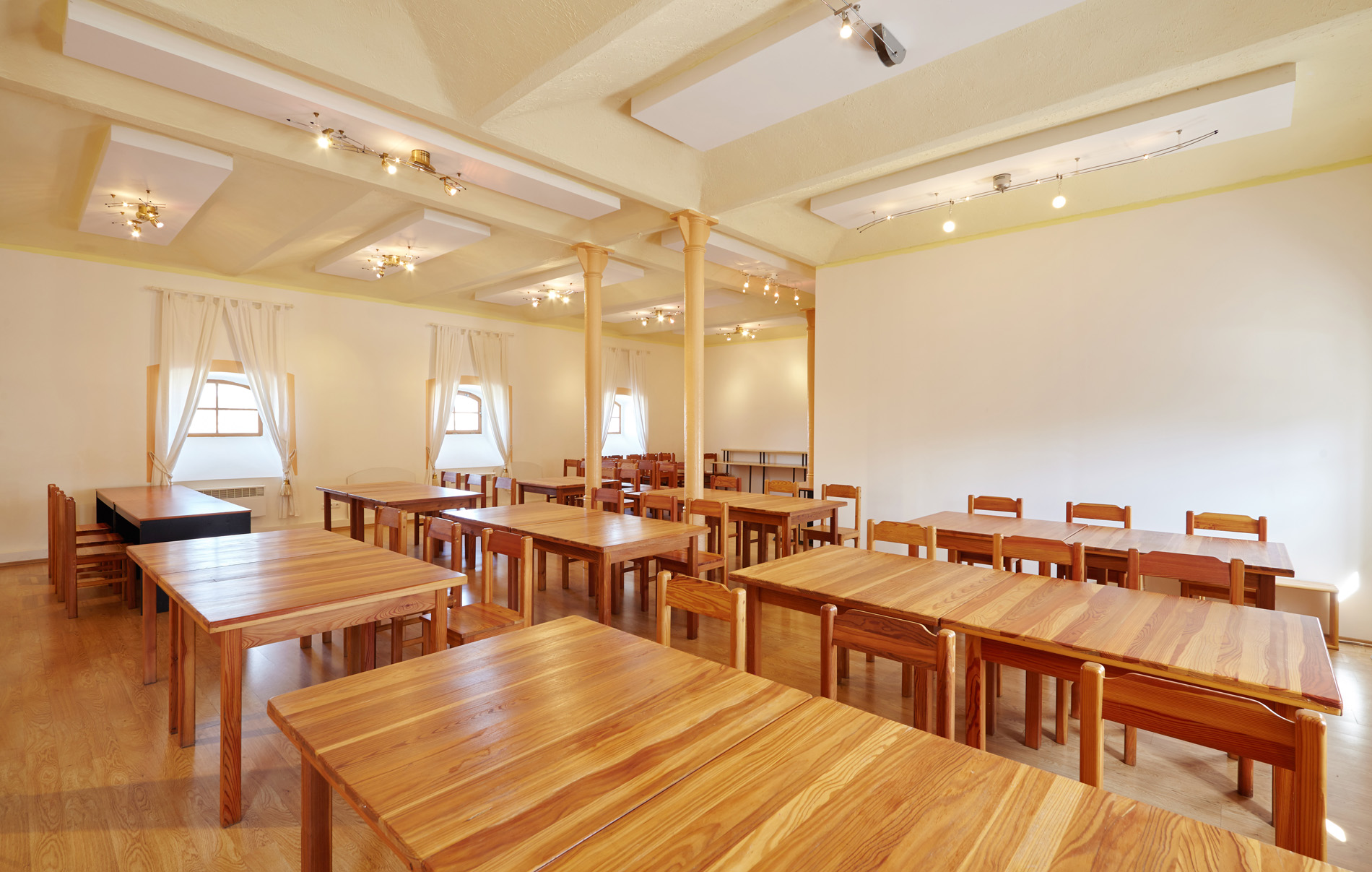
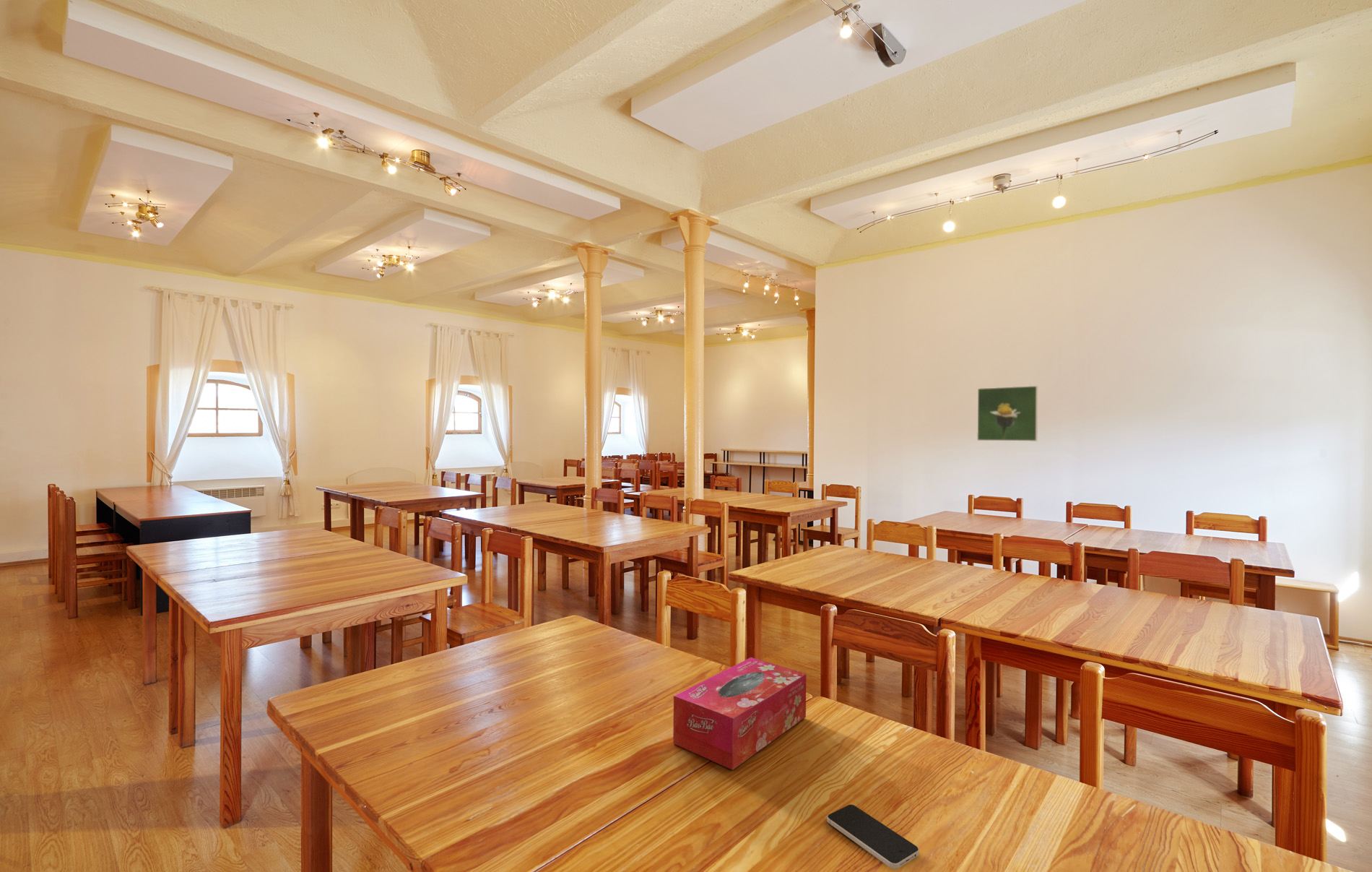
+ smartphone (871, 834)
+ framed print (1007, 414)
+ tissue box (742, 707)
